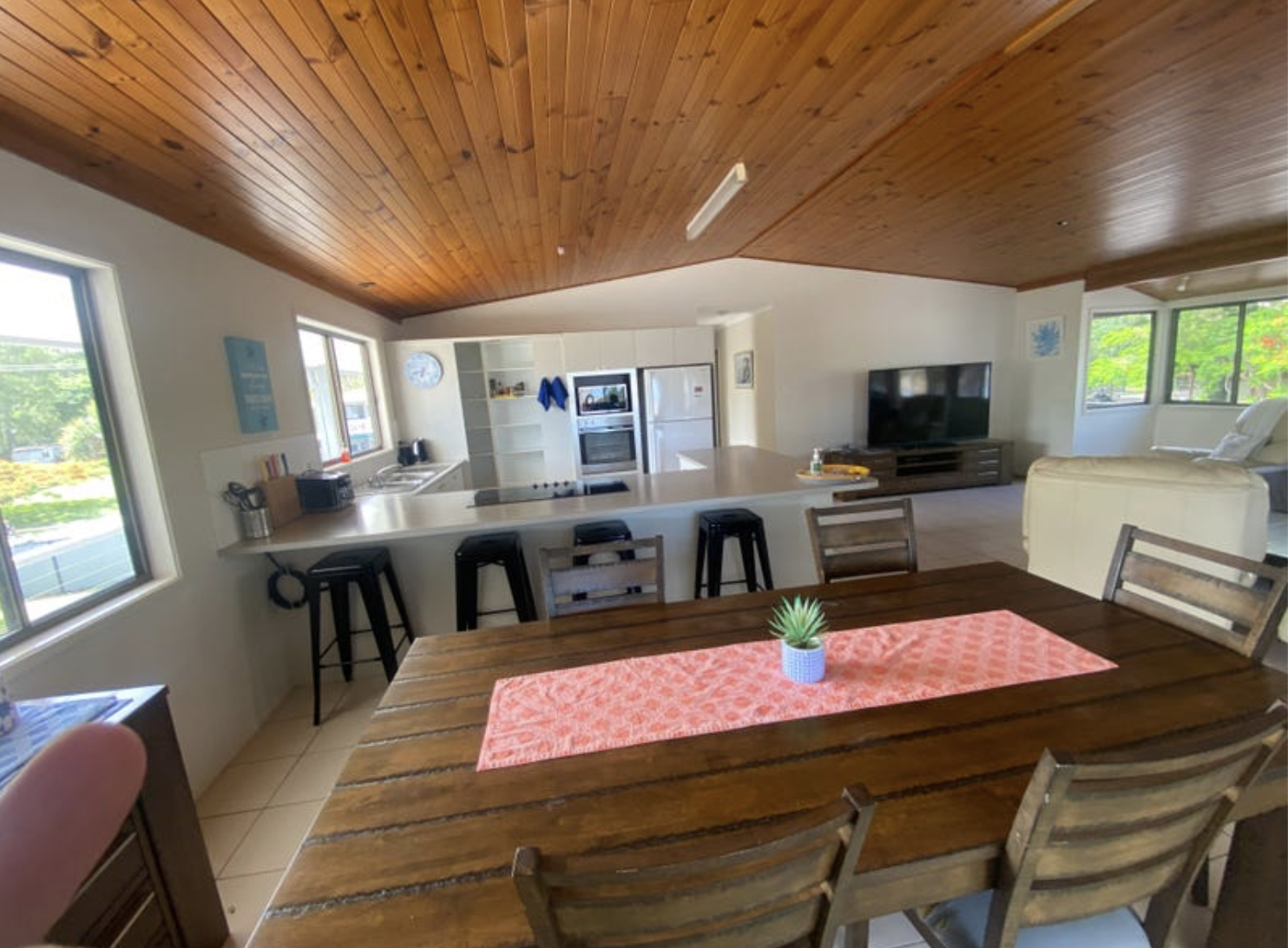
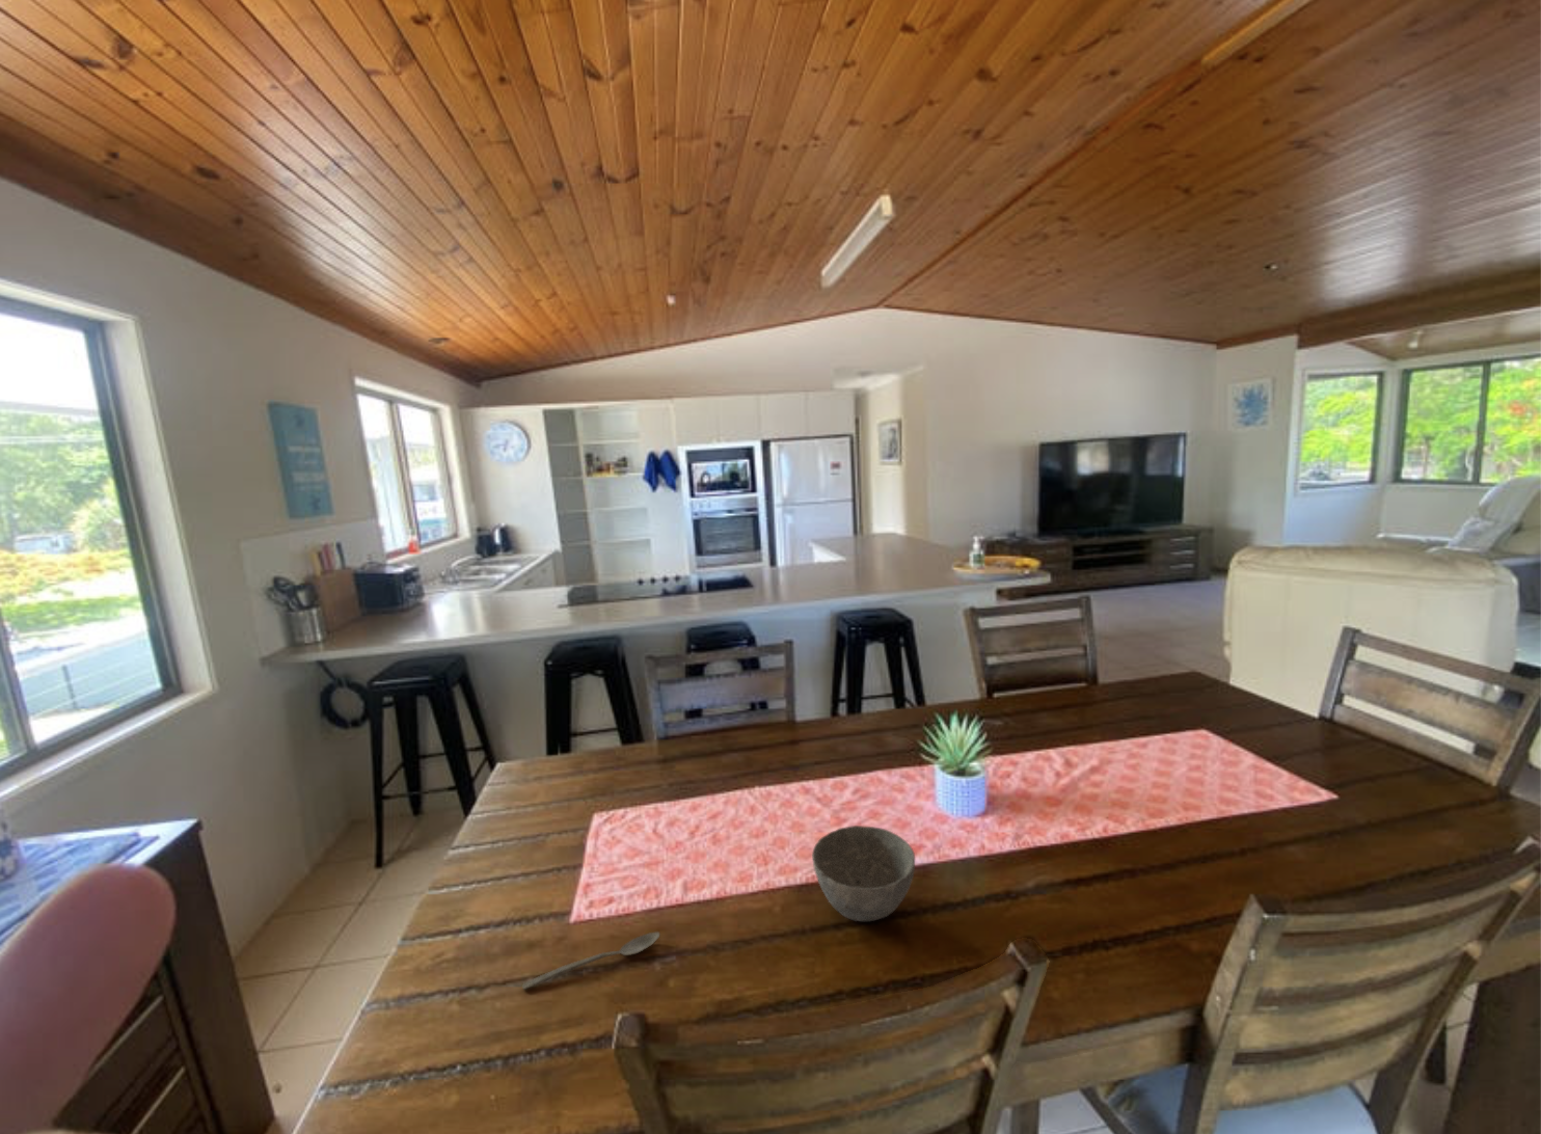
+ bowl (864, 882)
+ spoon (593, 958)
